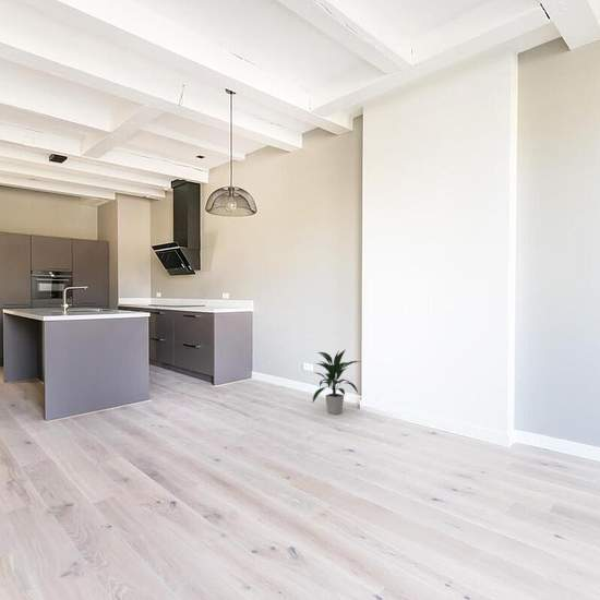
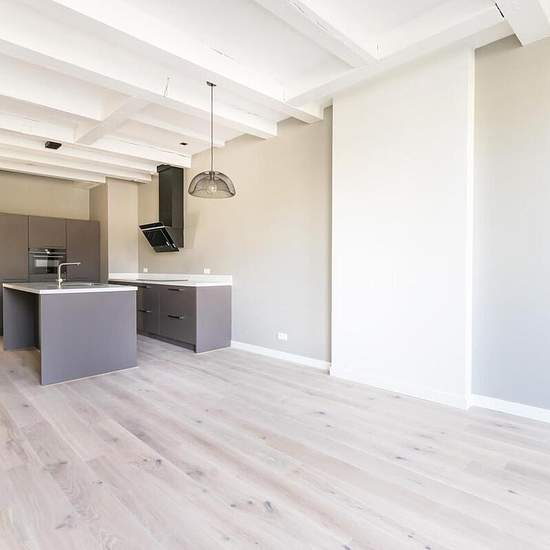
- indoor plant (332, 380)
